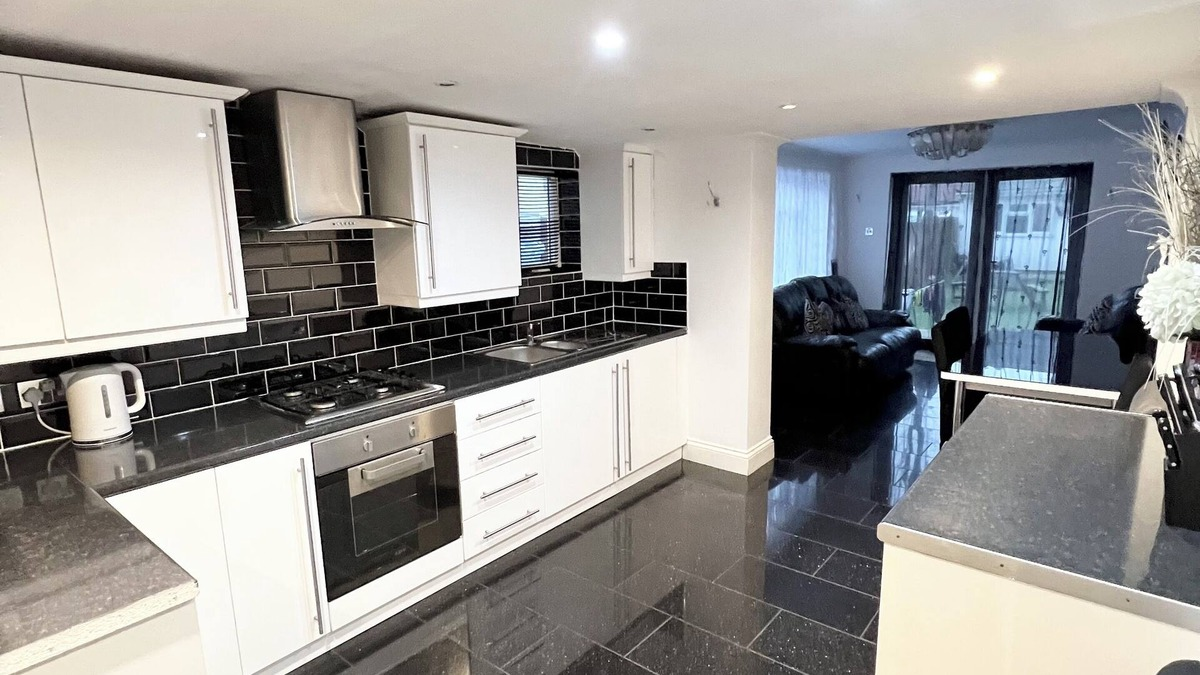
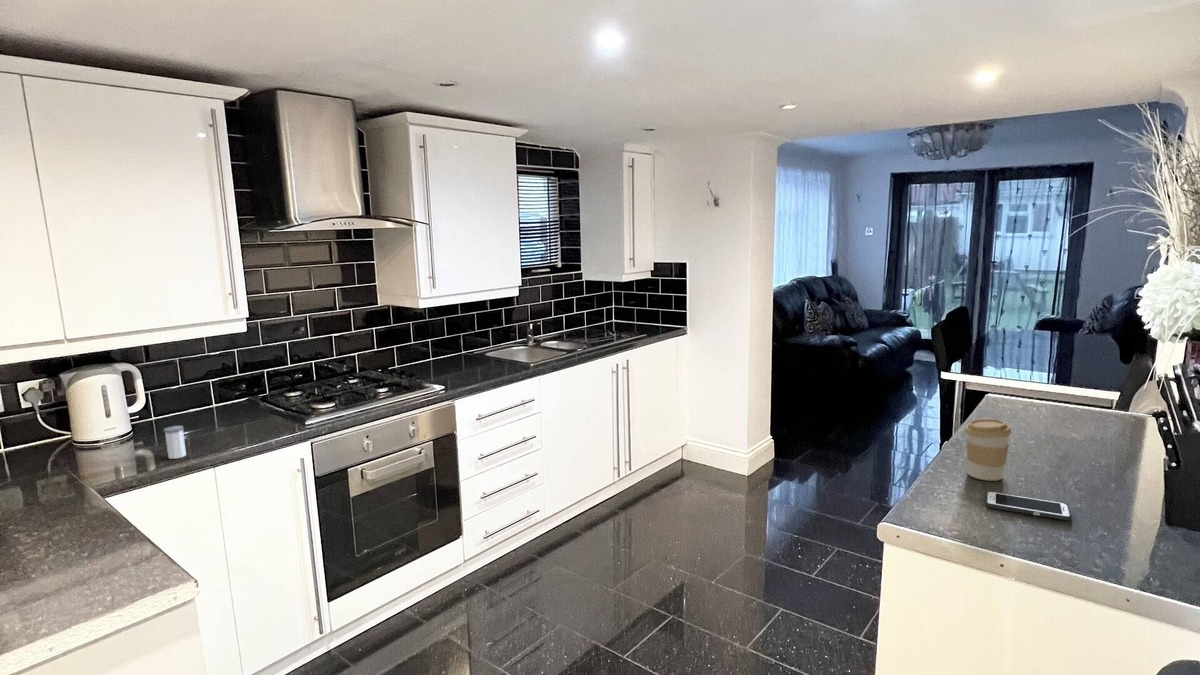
+ salt shaker (175, 442)
+ cell phone (1026, 505)
+ coffee cup (986, 448)
